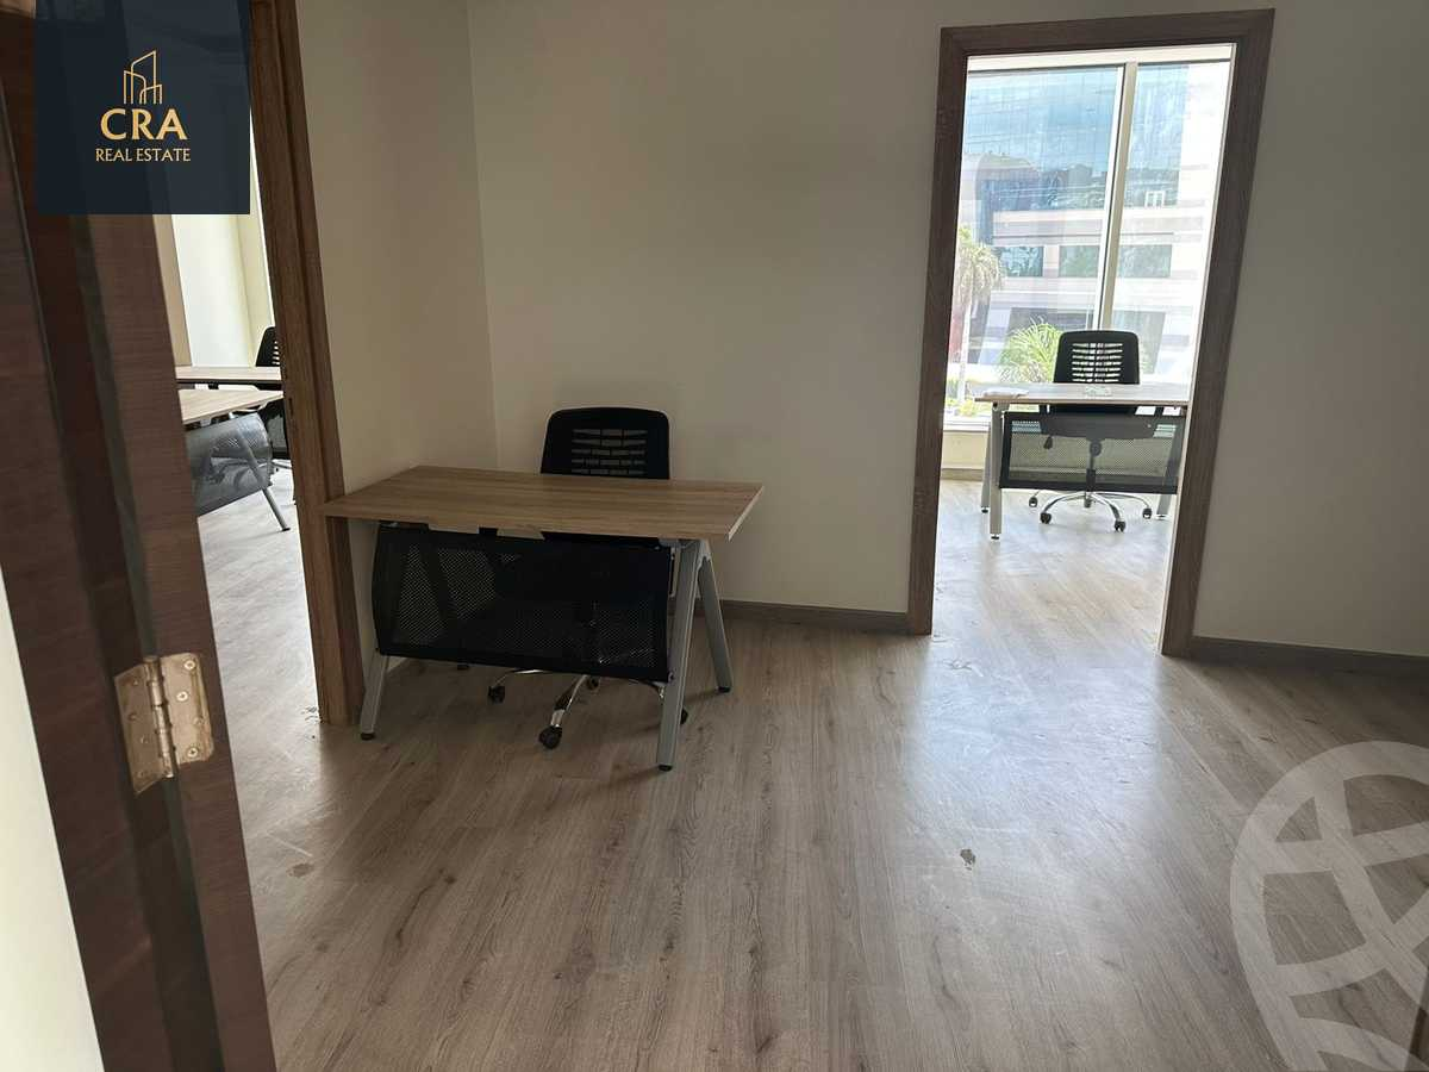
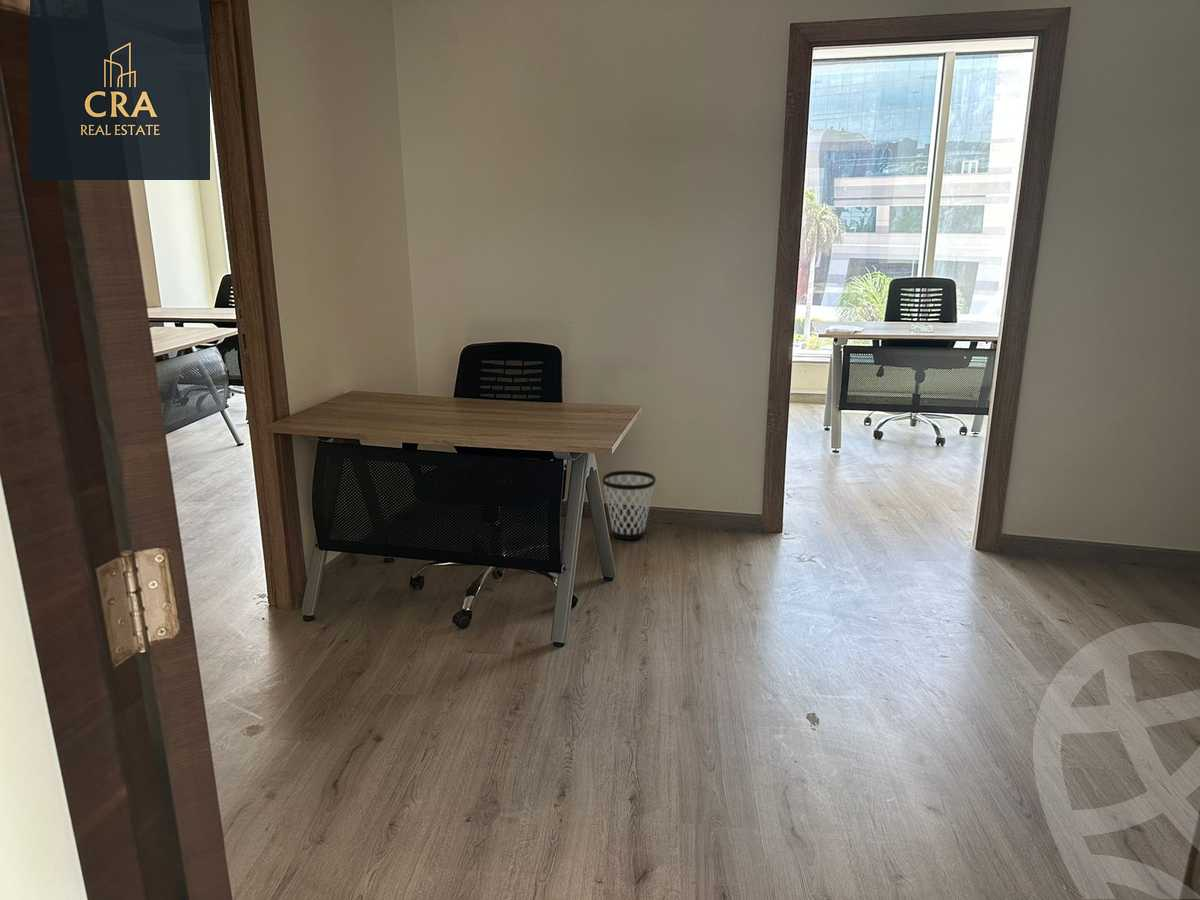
+ wastebasket (628, 506)
